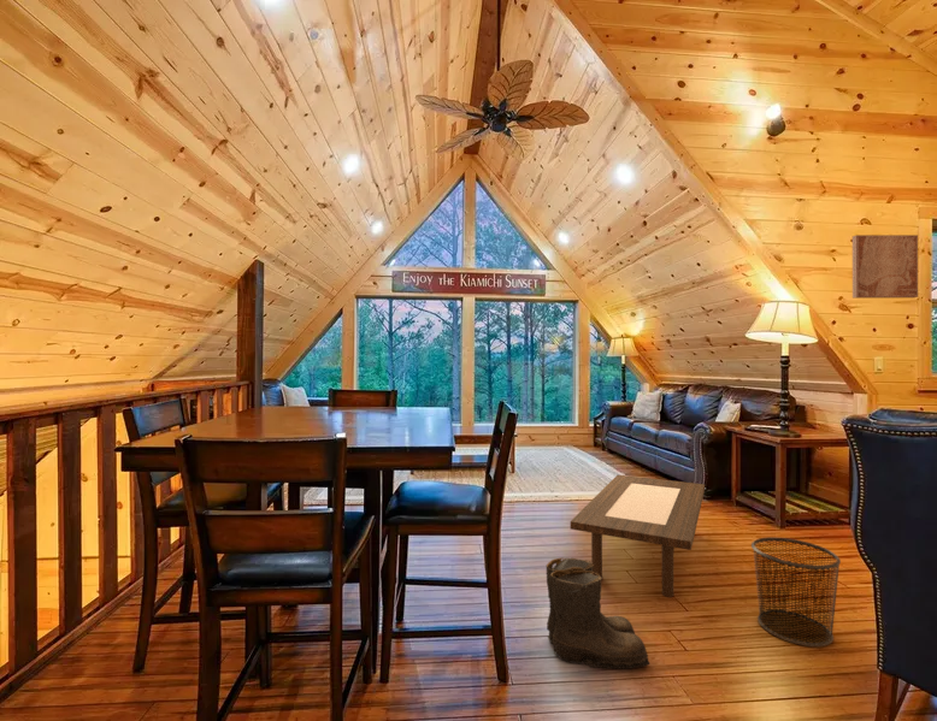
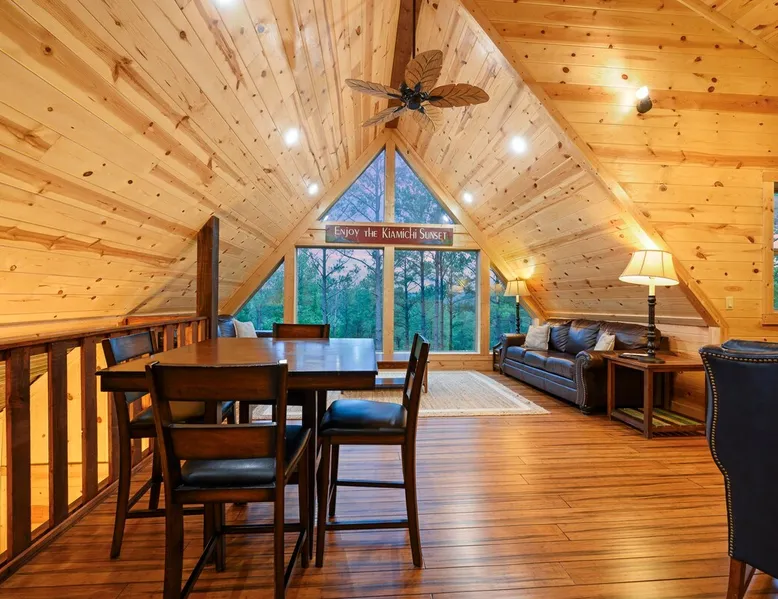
- waste bin (794, 589)
- coffee table (646, 526)
- wall art (884, 266)
- boots (595, 608)
